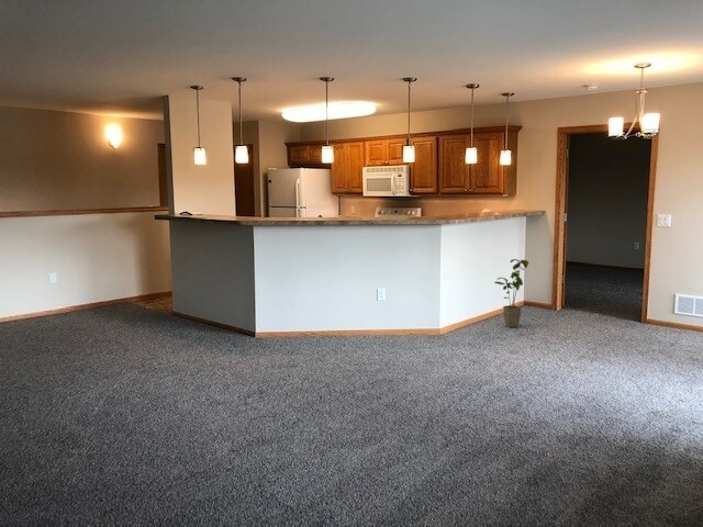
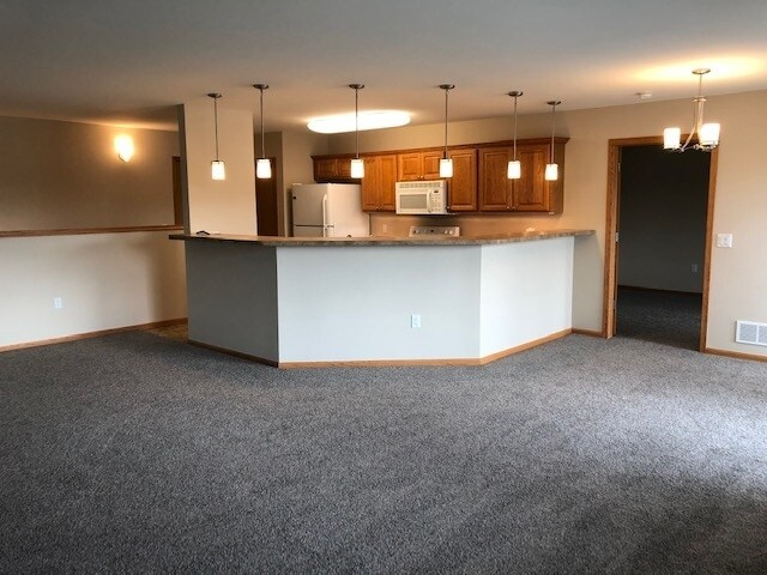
- house plant (513, 293)
